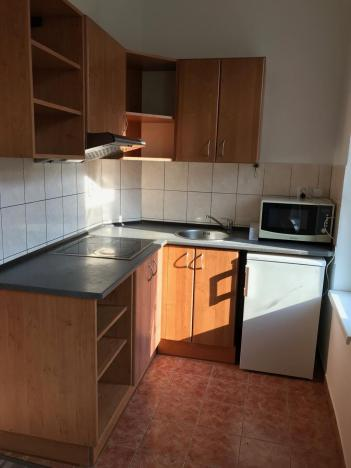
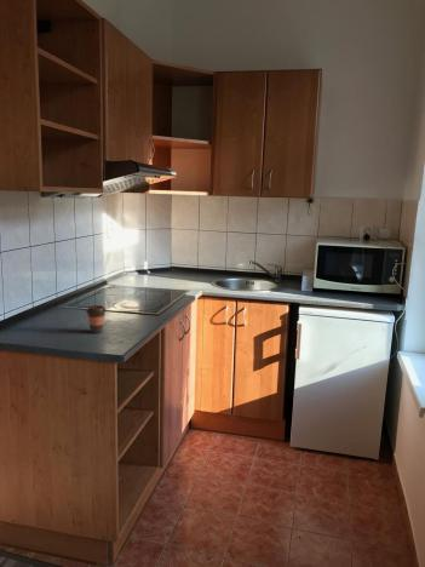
+ coffee cup (96, 319)
